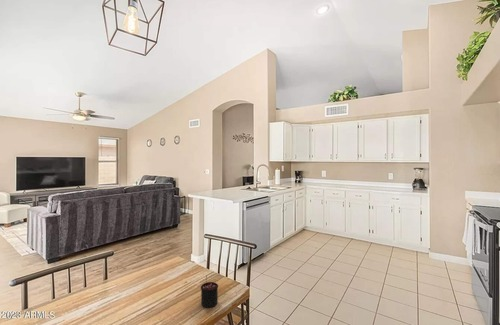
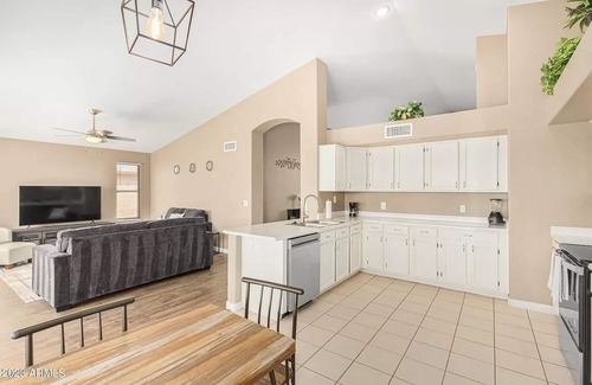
- candle (209, 290)
